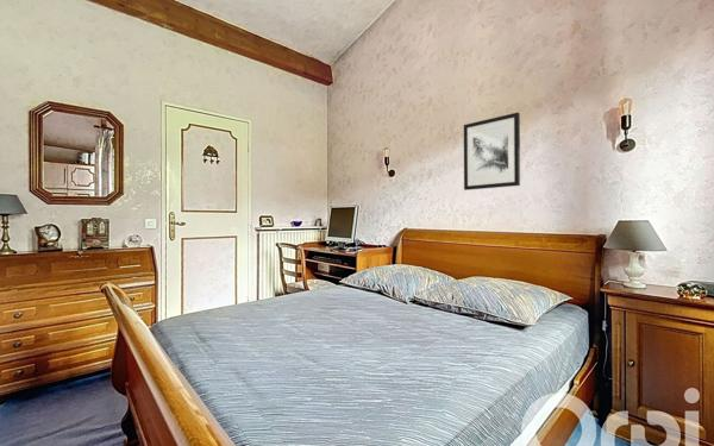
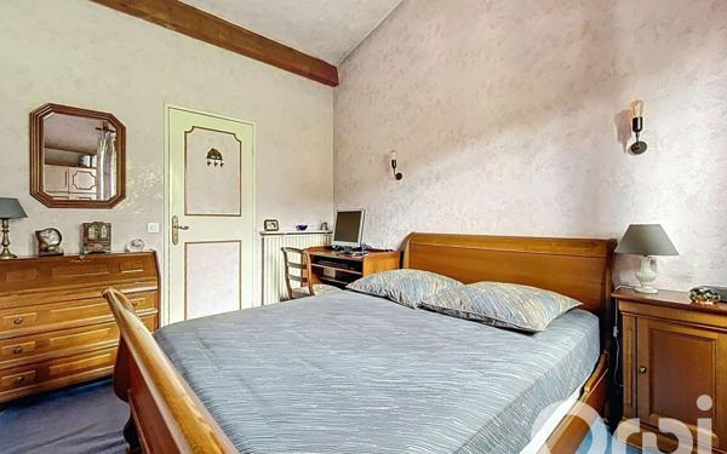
- wall art (490, 153)
